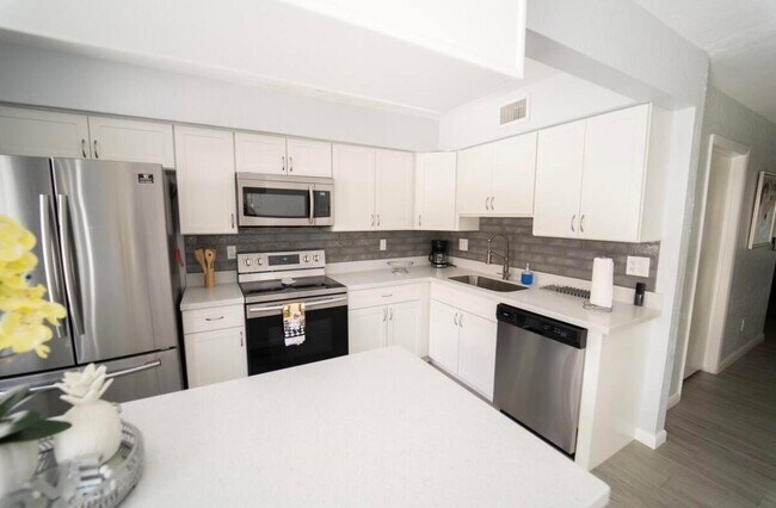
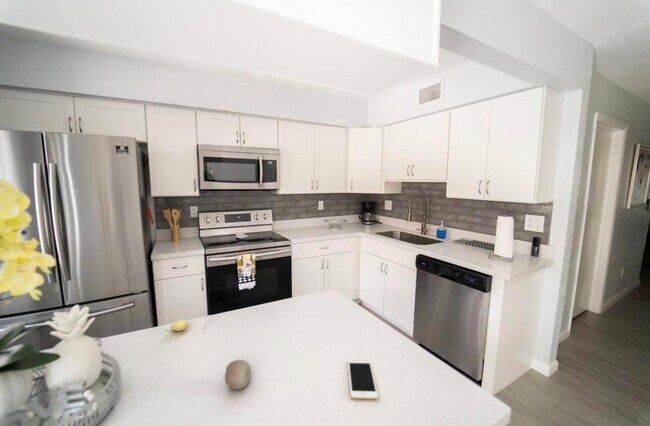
+ cell phone (361, 377)
+ banana (181, 326)
+ fruit (238, 372)
